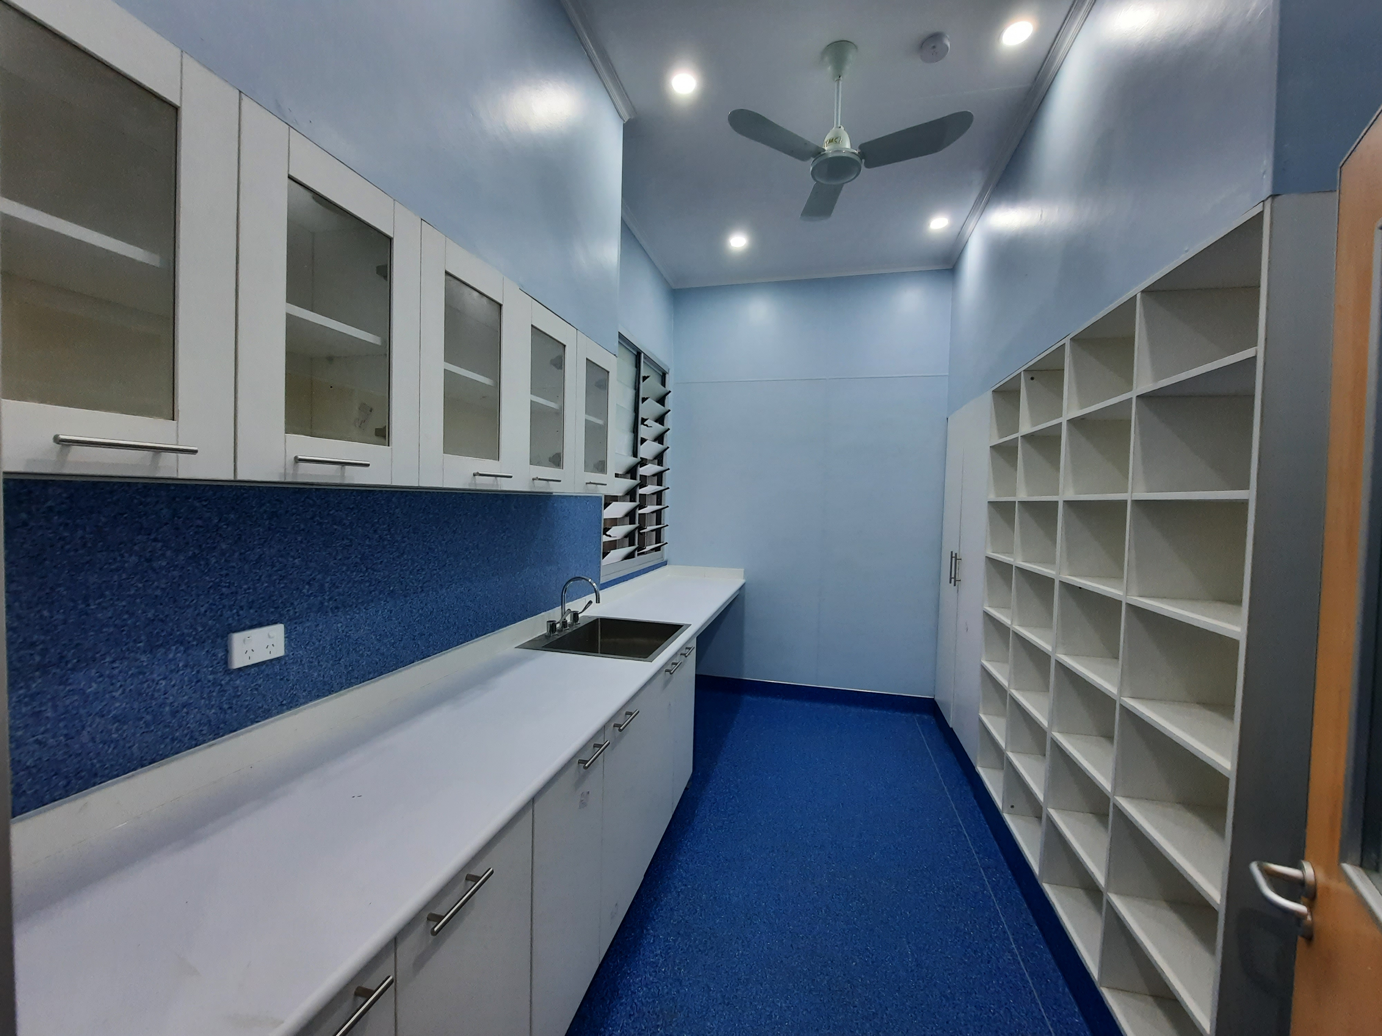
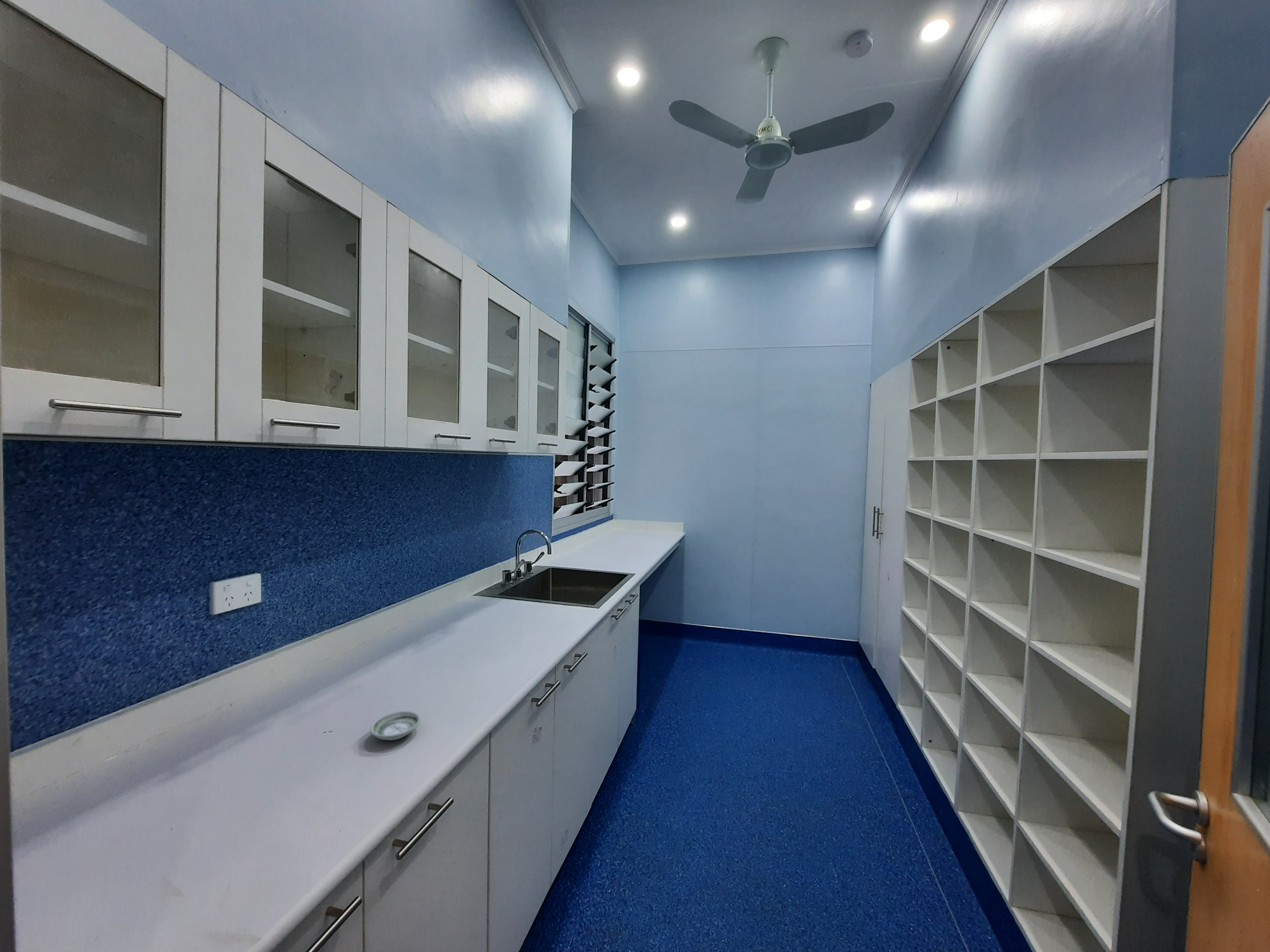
+ saucer (396, 728)
